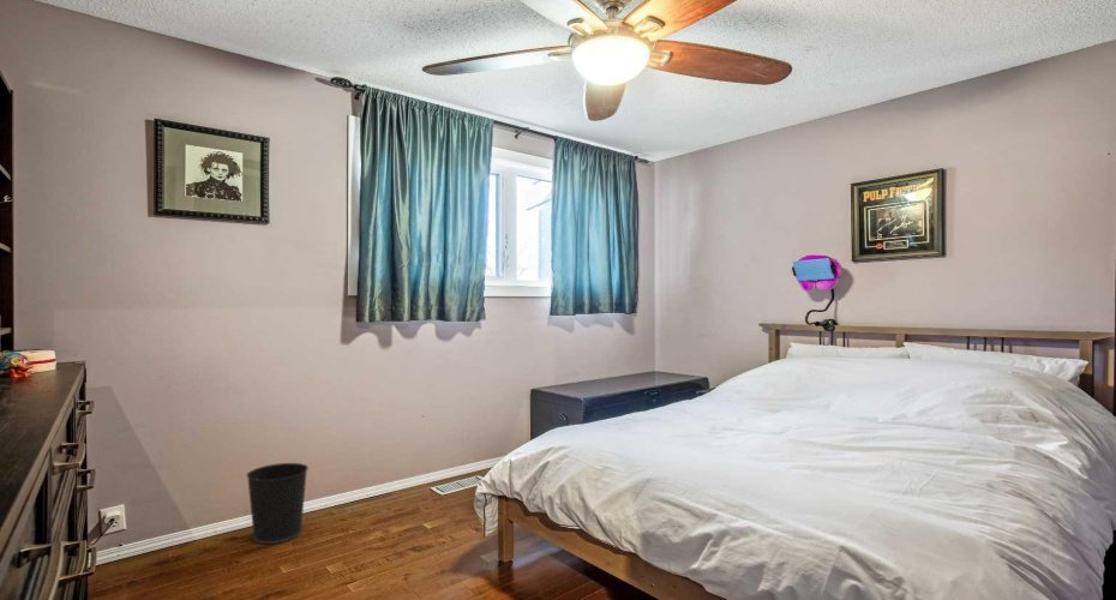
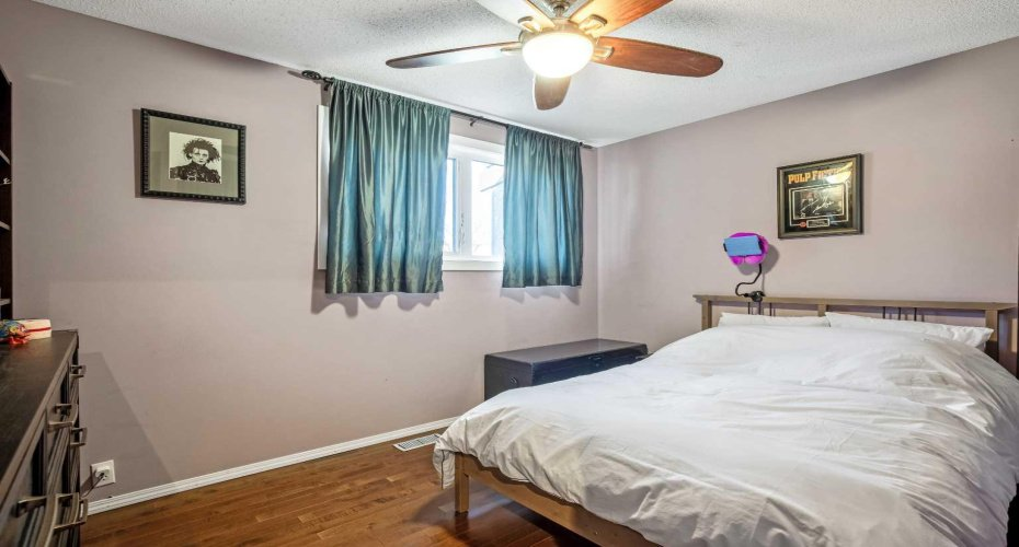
- wastebasket (277, 503)
